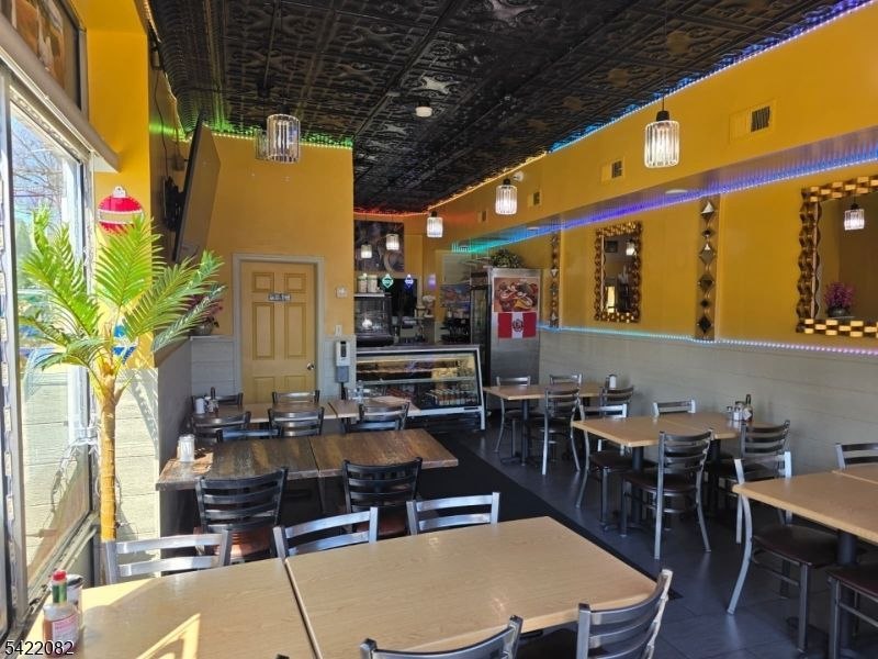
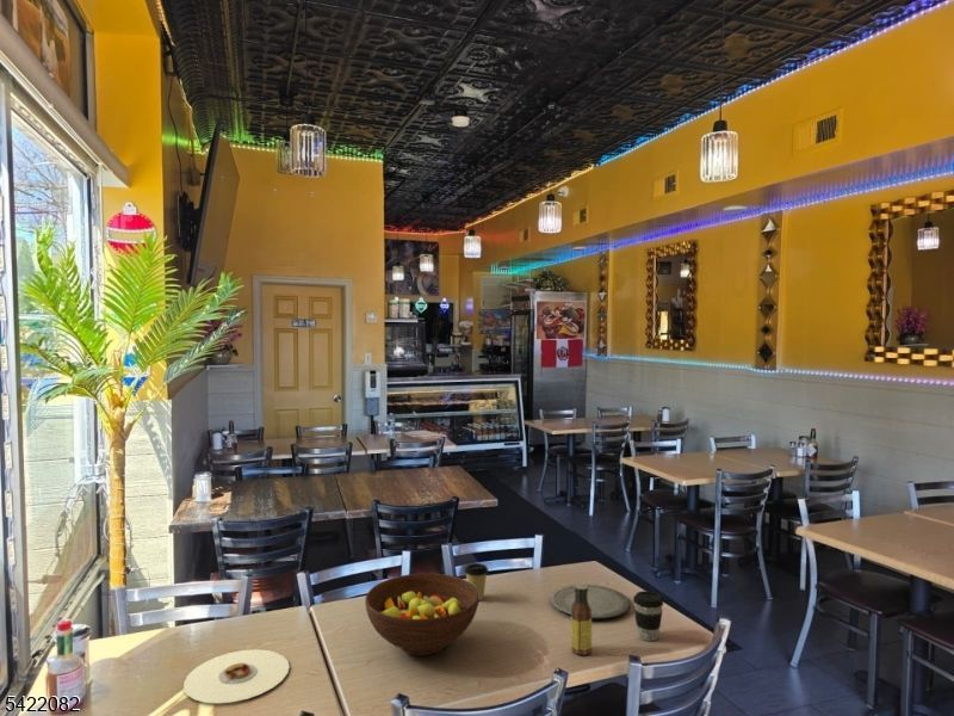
+ plate (237, 671)
+ coffee cup (476, 581)
+ sauce bottle (581, 618)
+ plate (589, 601)
+ fruit bowl (422, 619)
+ coffee cup (648, 616)
